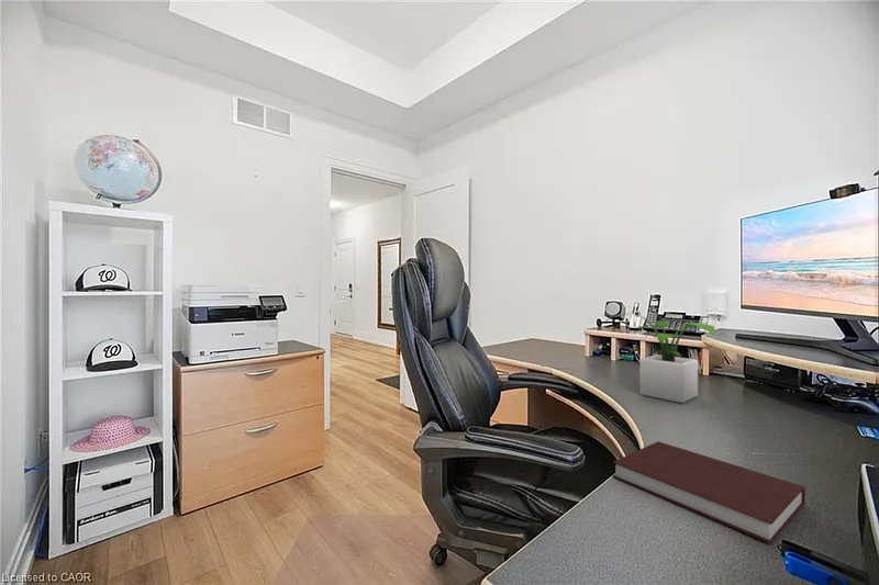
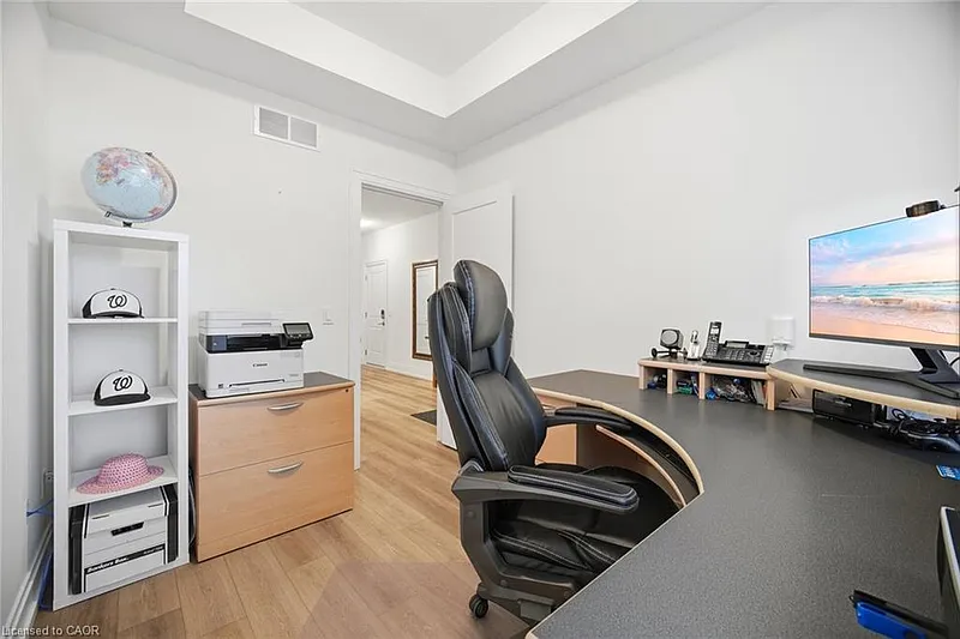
- potted plant (663, 353)
- notebook (702, 481)
